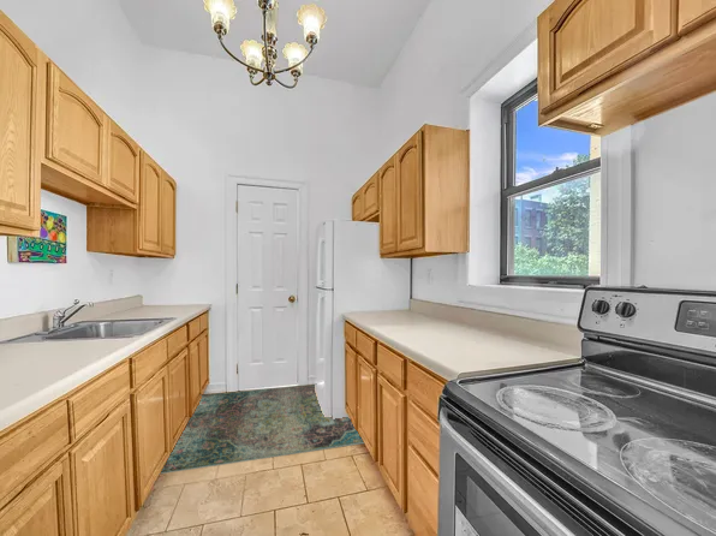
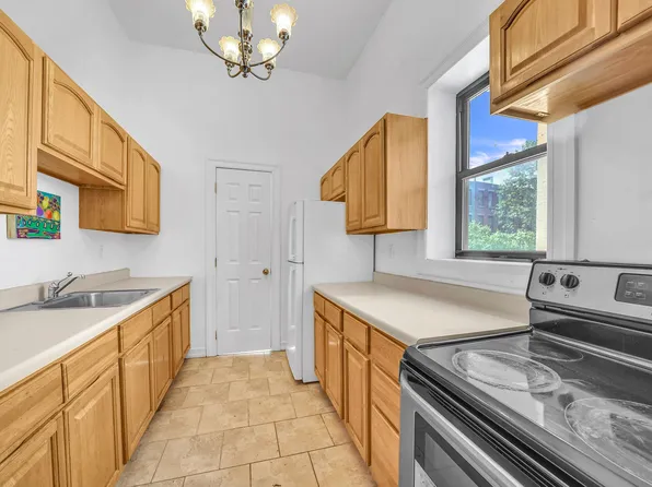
- rug (292, 412)
